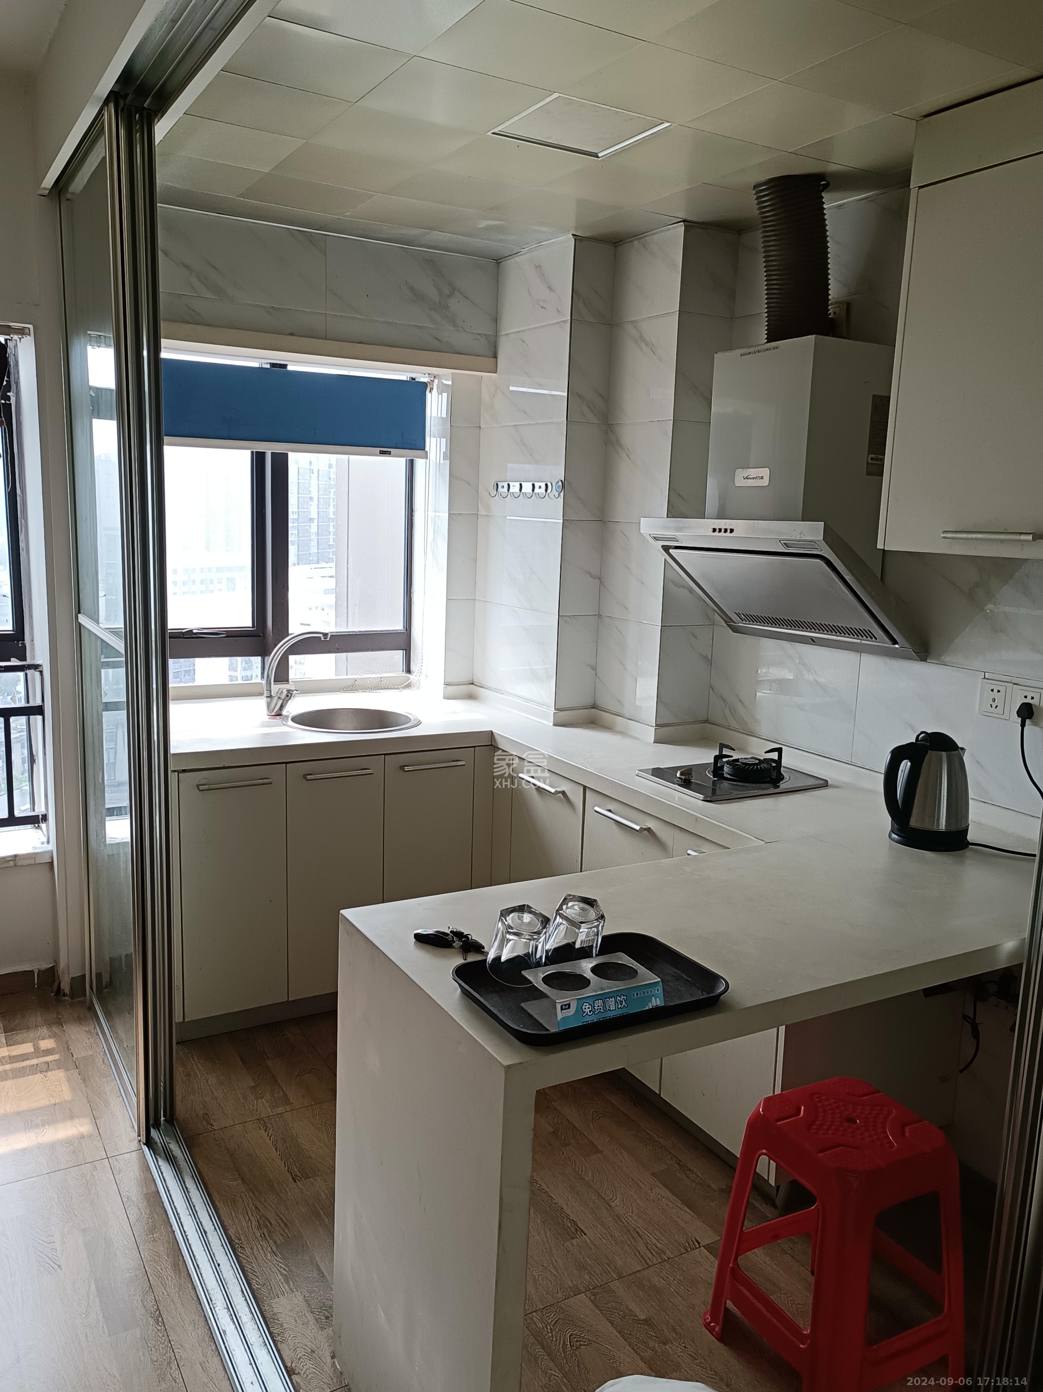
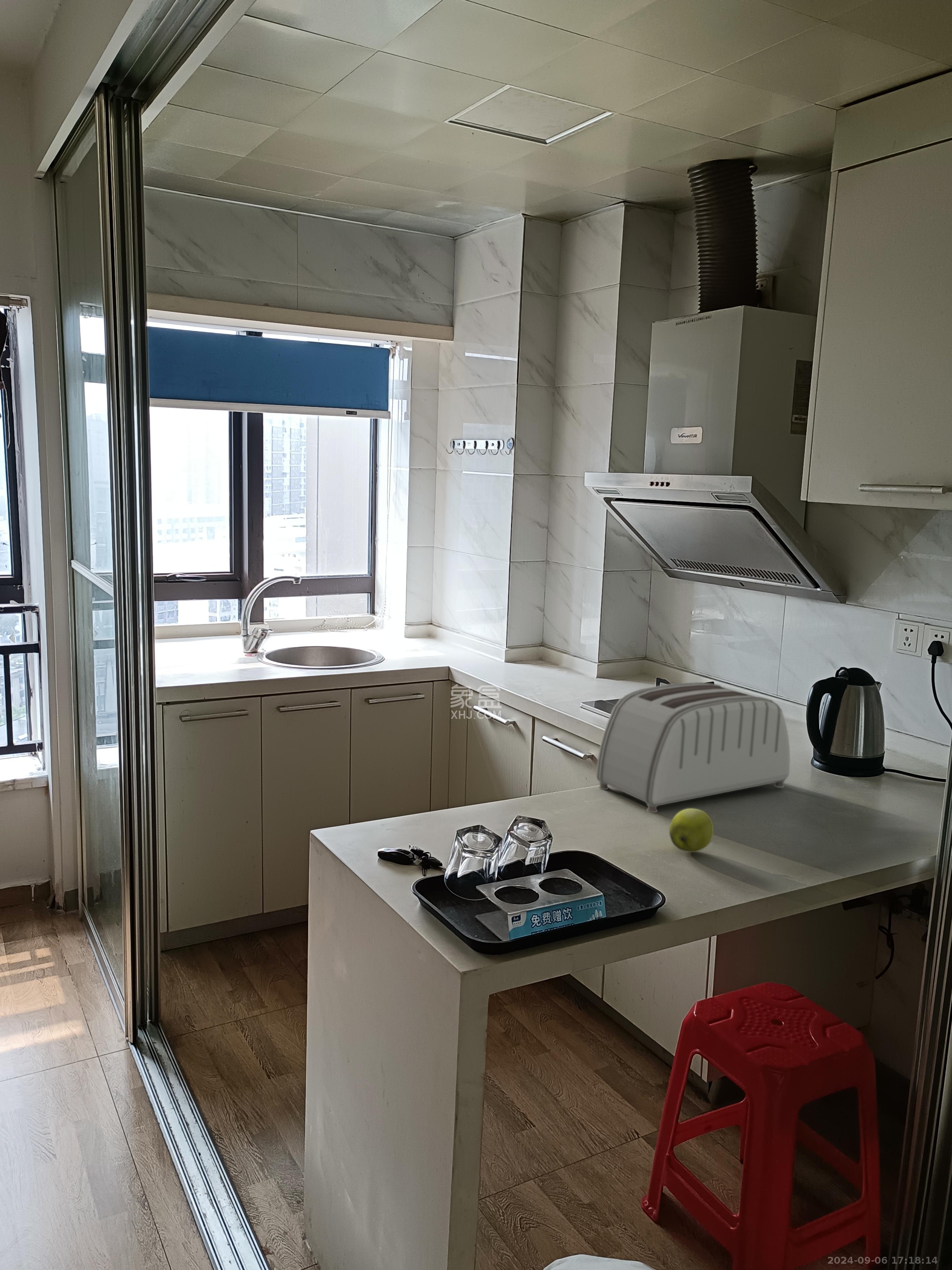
+ toaster (701, 739)
+ apple (691, 830)
